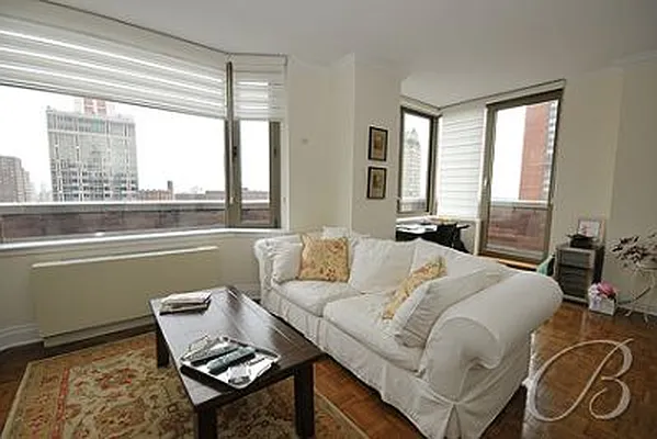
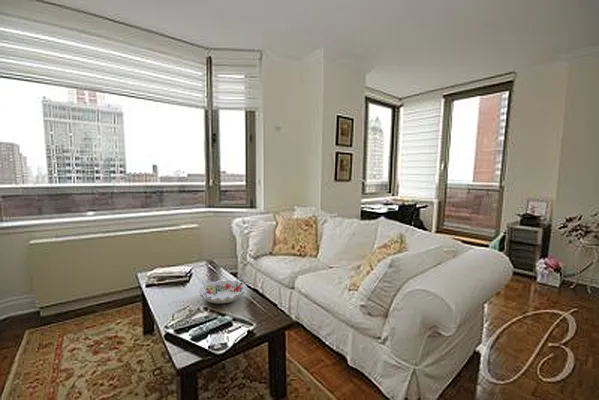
+ decorative bowl (223, 293)
